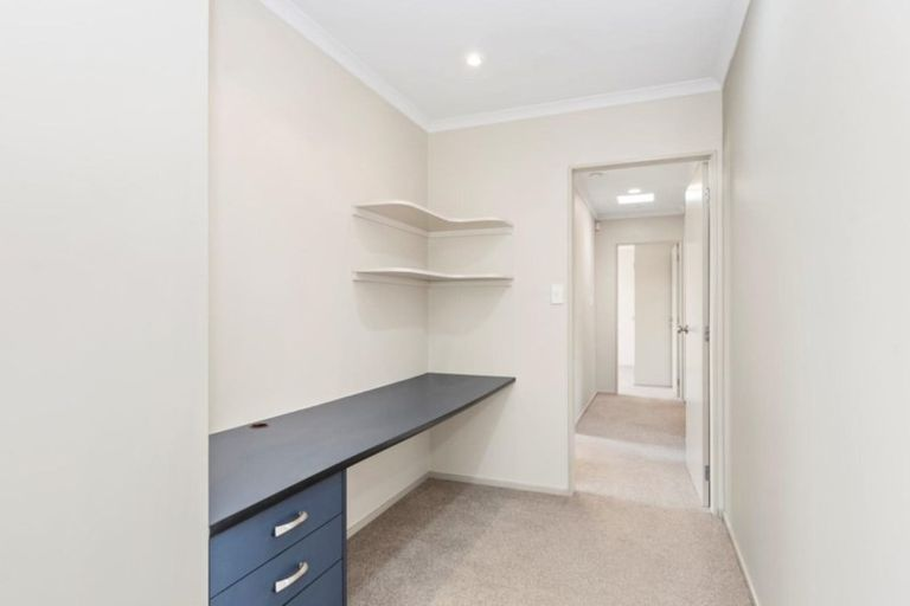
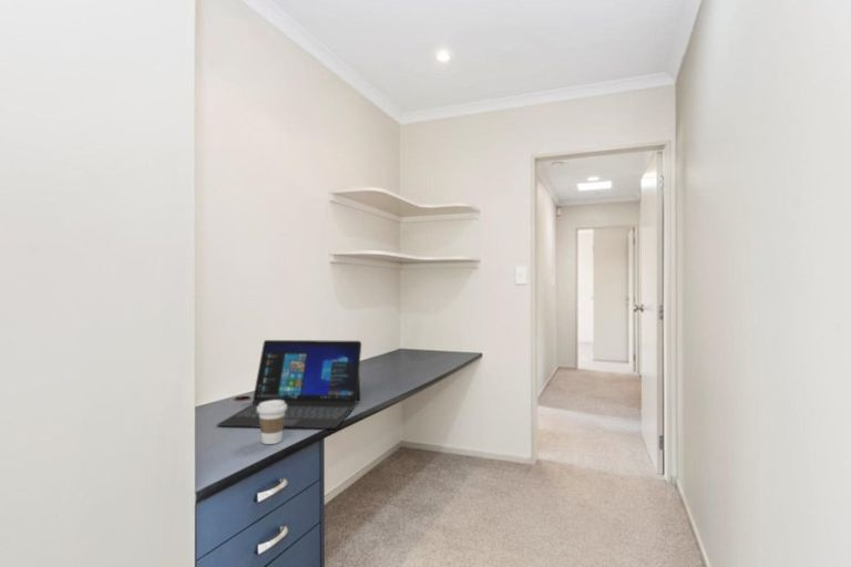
+ coffee cup (271, 421)
+ laptop (296, 379)
